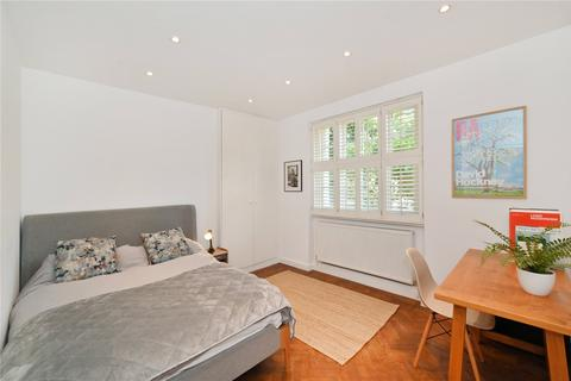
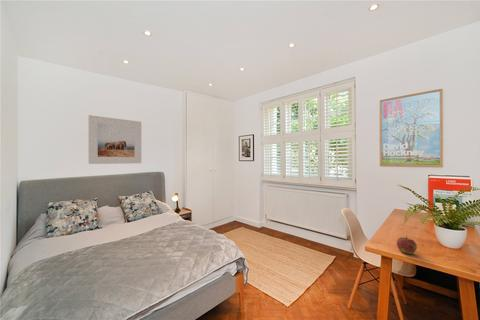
+ apple (406, 244)
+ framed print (117, 141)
